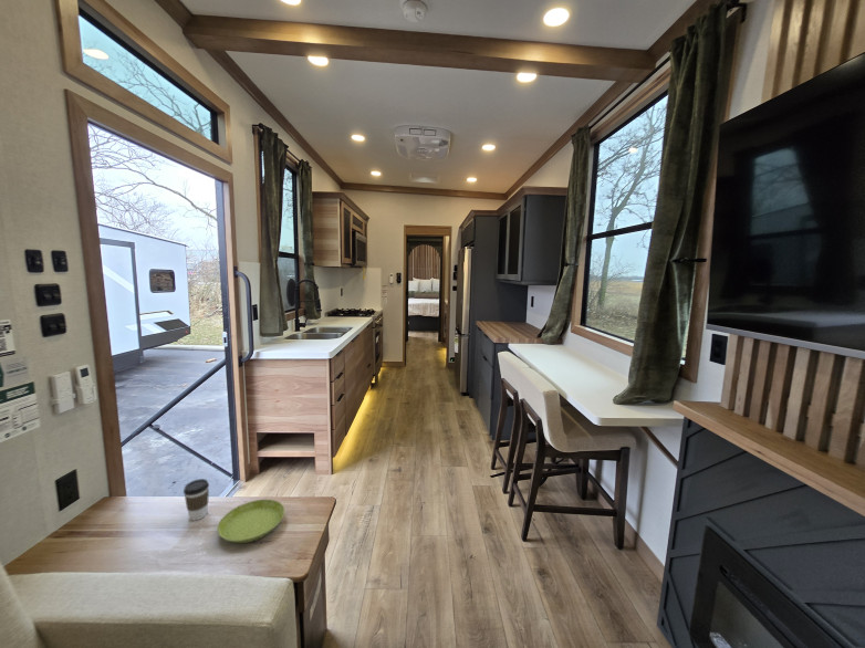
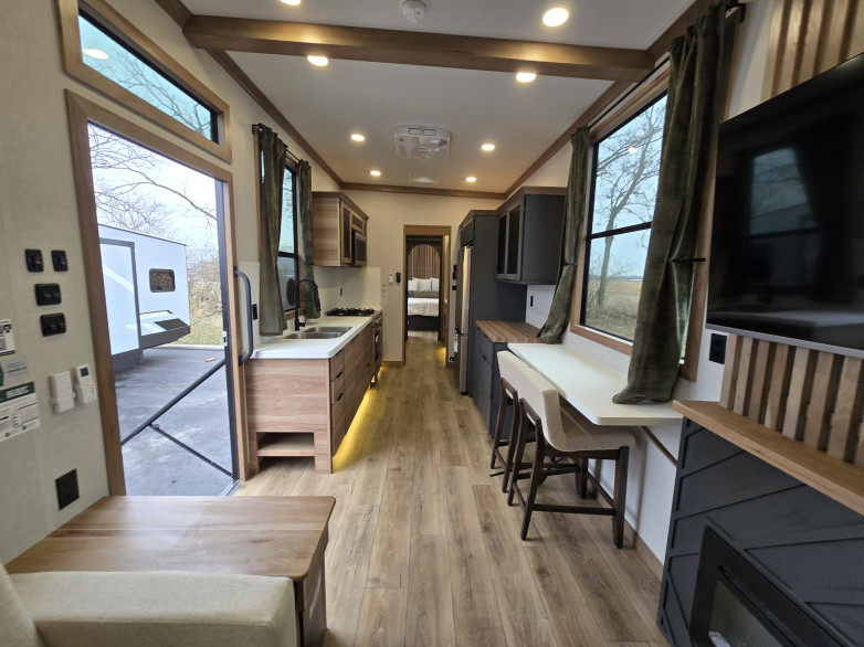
- coffee cup (197, 500)
- saucer (252, 522)
